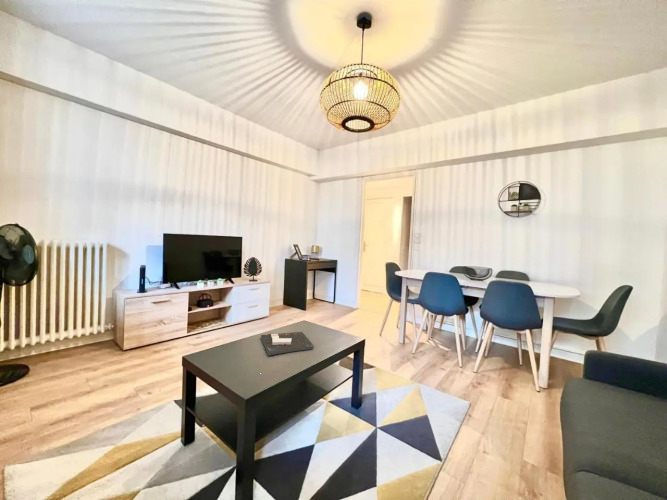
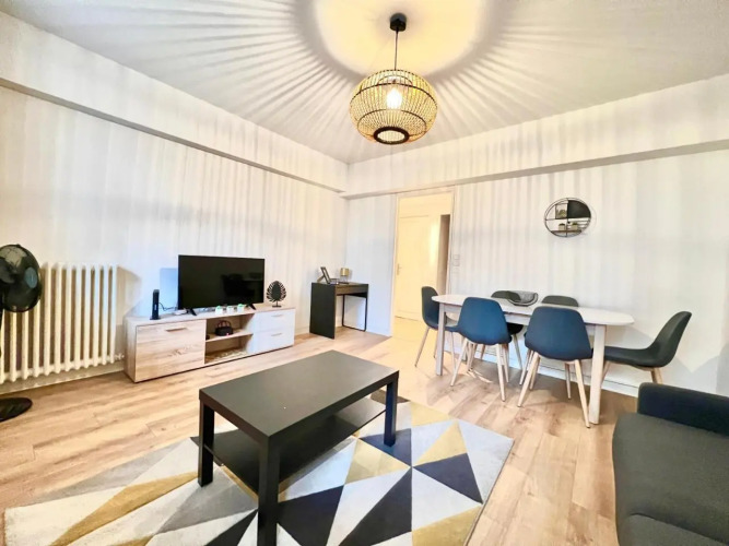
- board game (285, 340)
